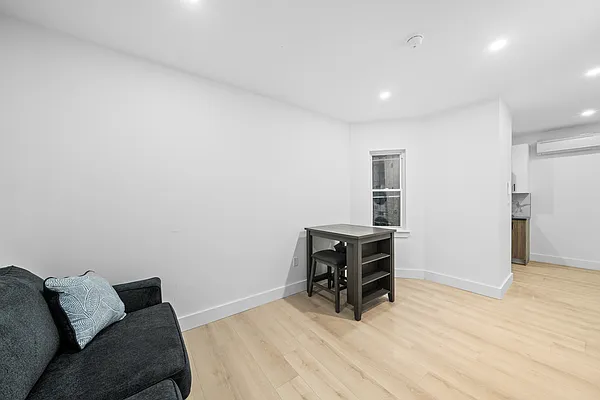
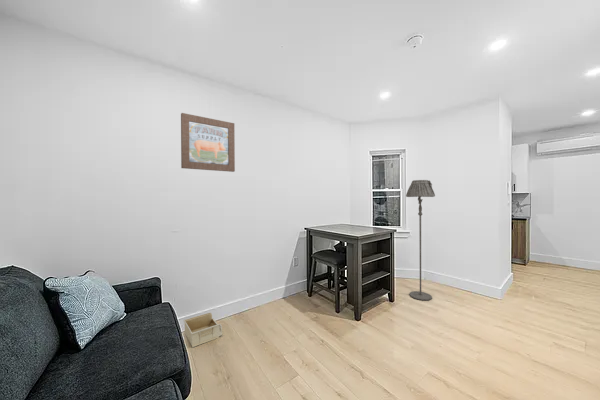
+ floor lamp (420, 238)
+ storage bin (203, 328)
+ wall art (209, 144)
